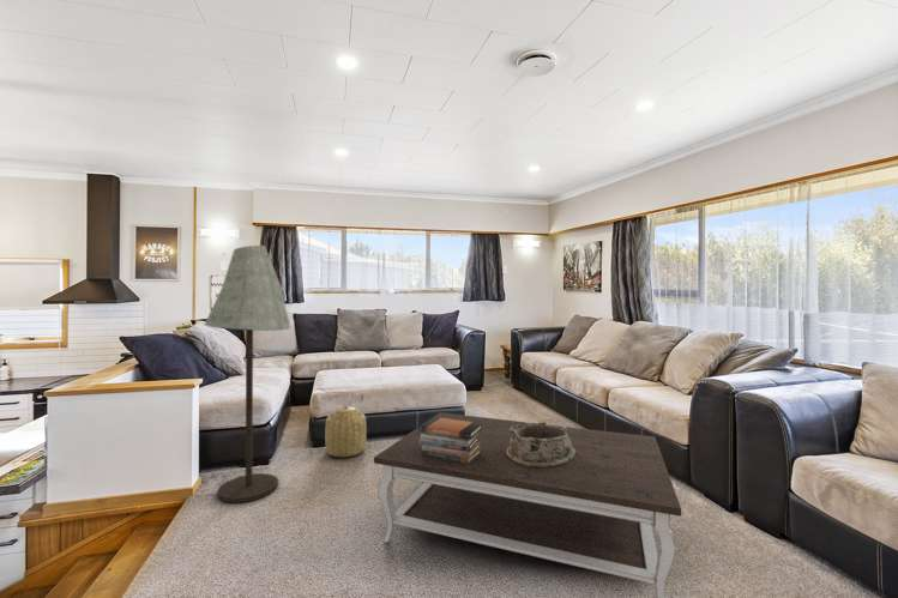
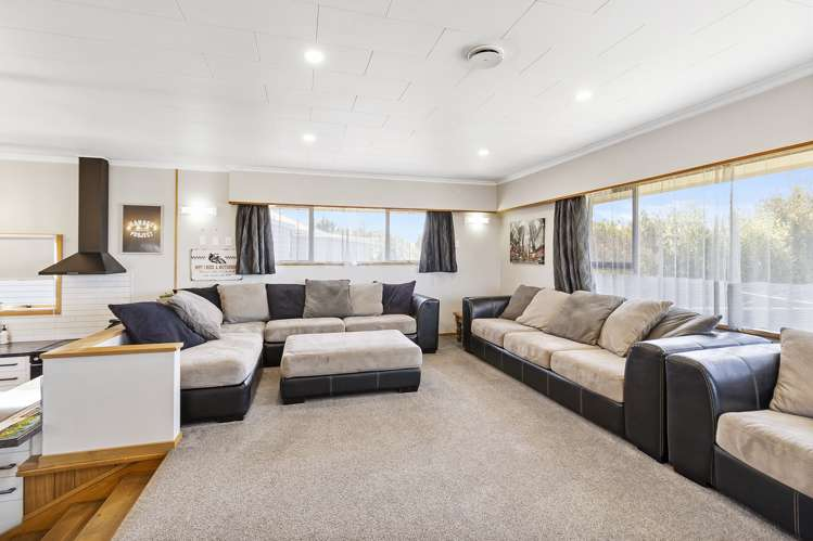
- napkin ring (540, 440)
- book stack (450, 437)
- coffee table (524, 485)
- floor lamp (249, 367)
- basket (345, 428)
